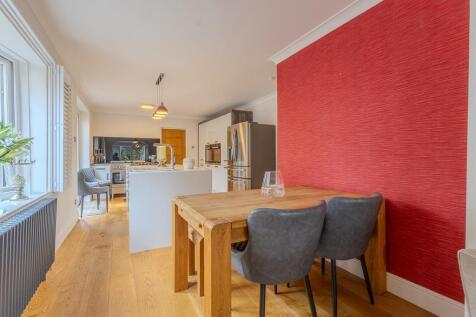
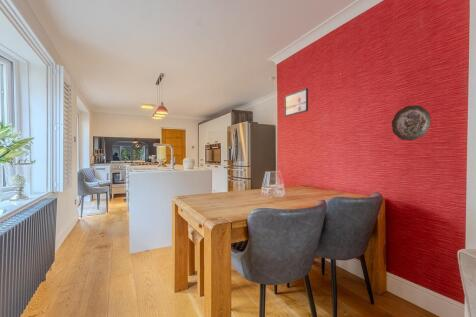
+ decorative plate (410, 123)
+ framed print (295, 103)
